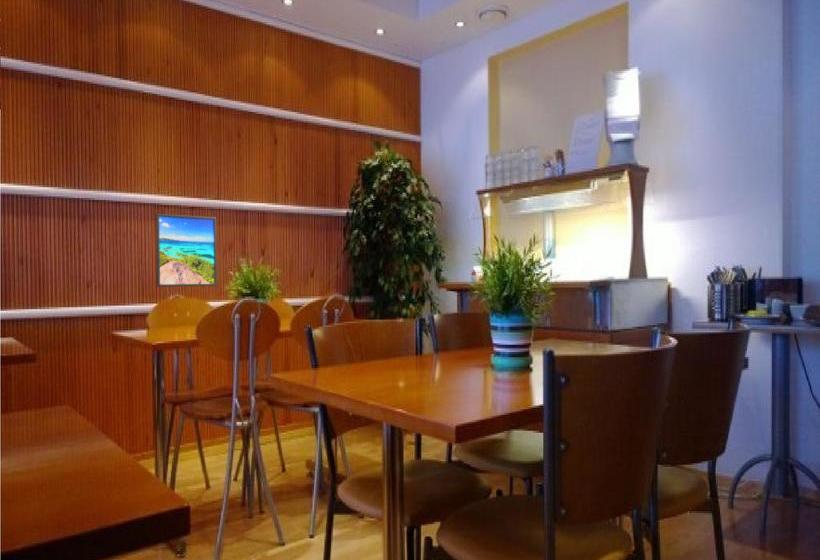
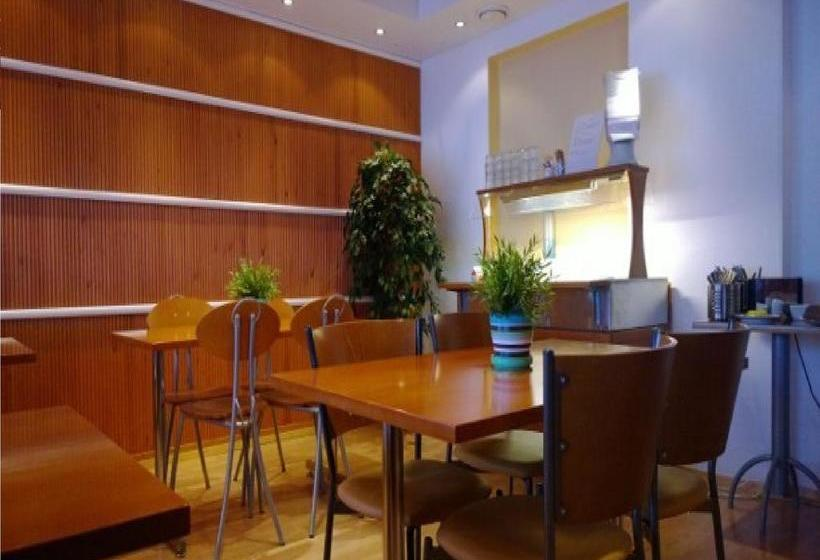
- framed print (187, 250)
